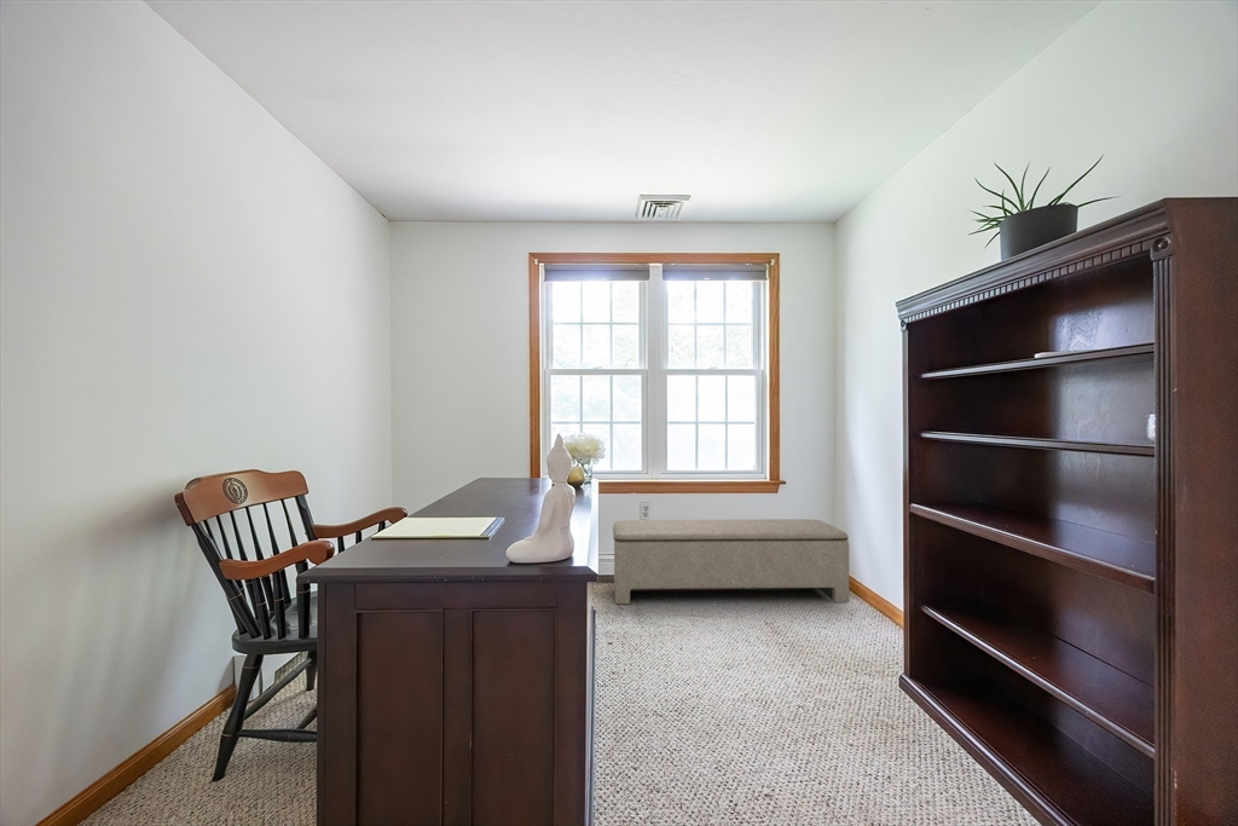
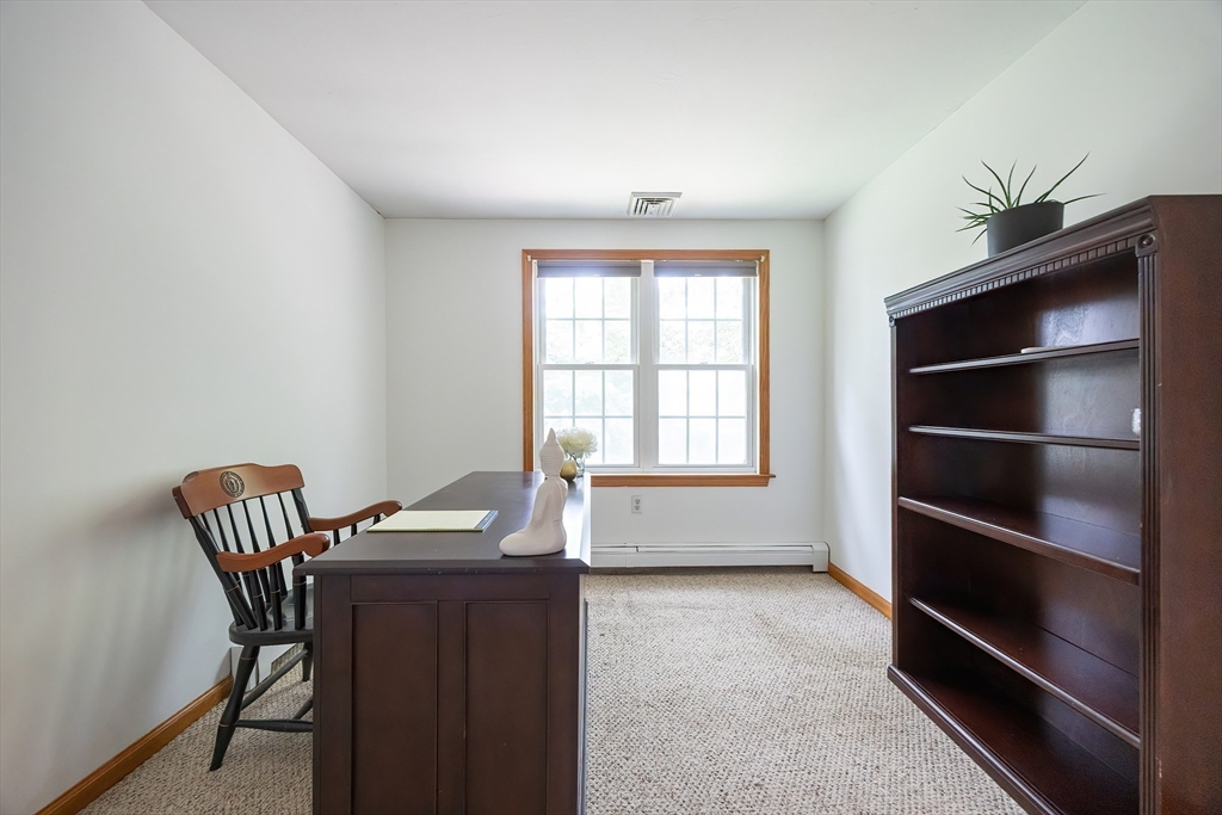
- bench (724, 558)
